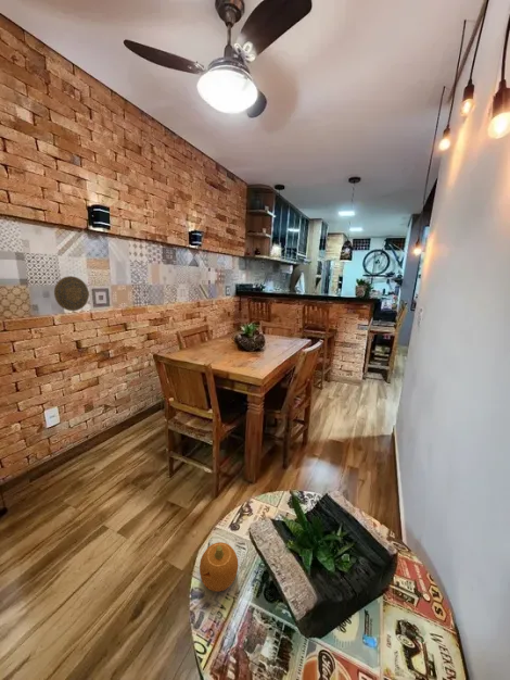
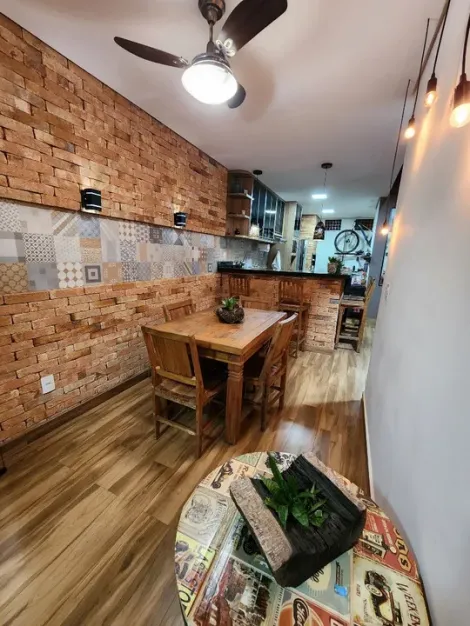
- decorative plate (73, 293)
- fruit (218, 562)
